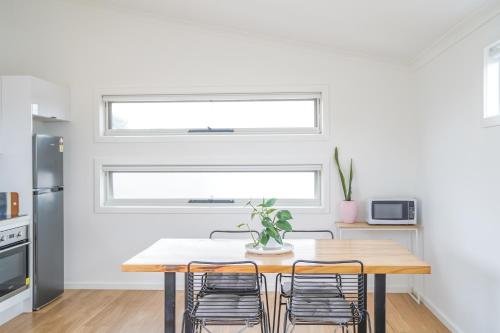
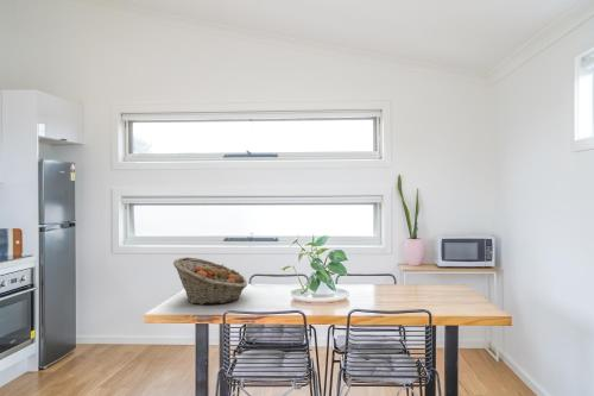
+ fruit basket (210, 278)
